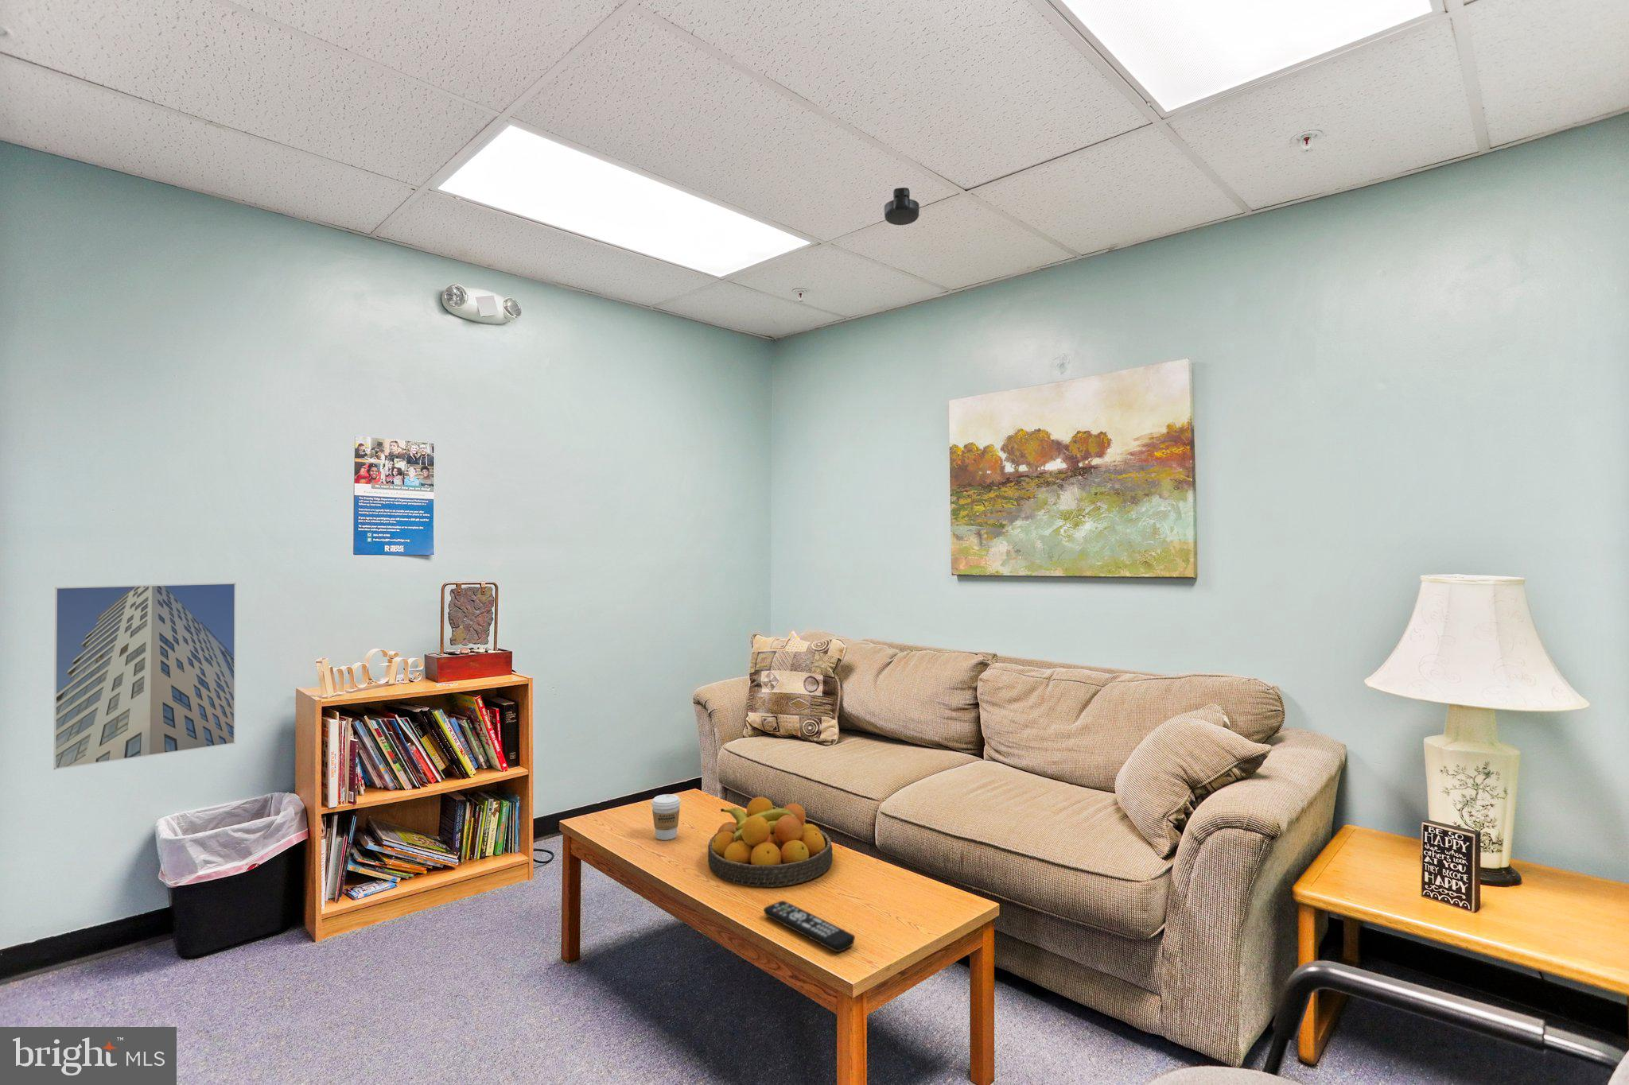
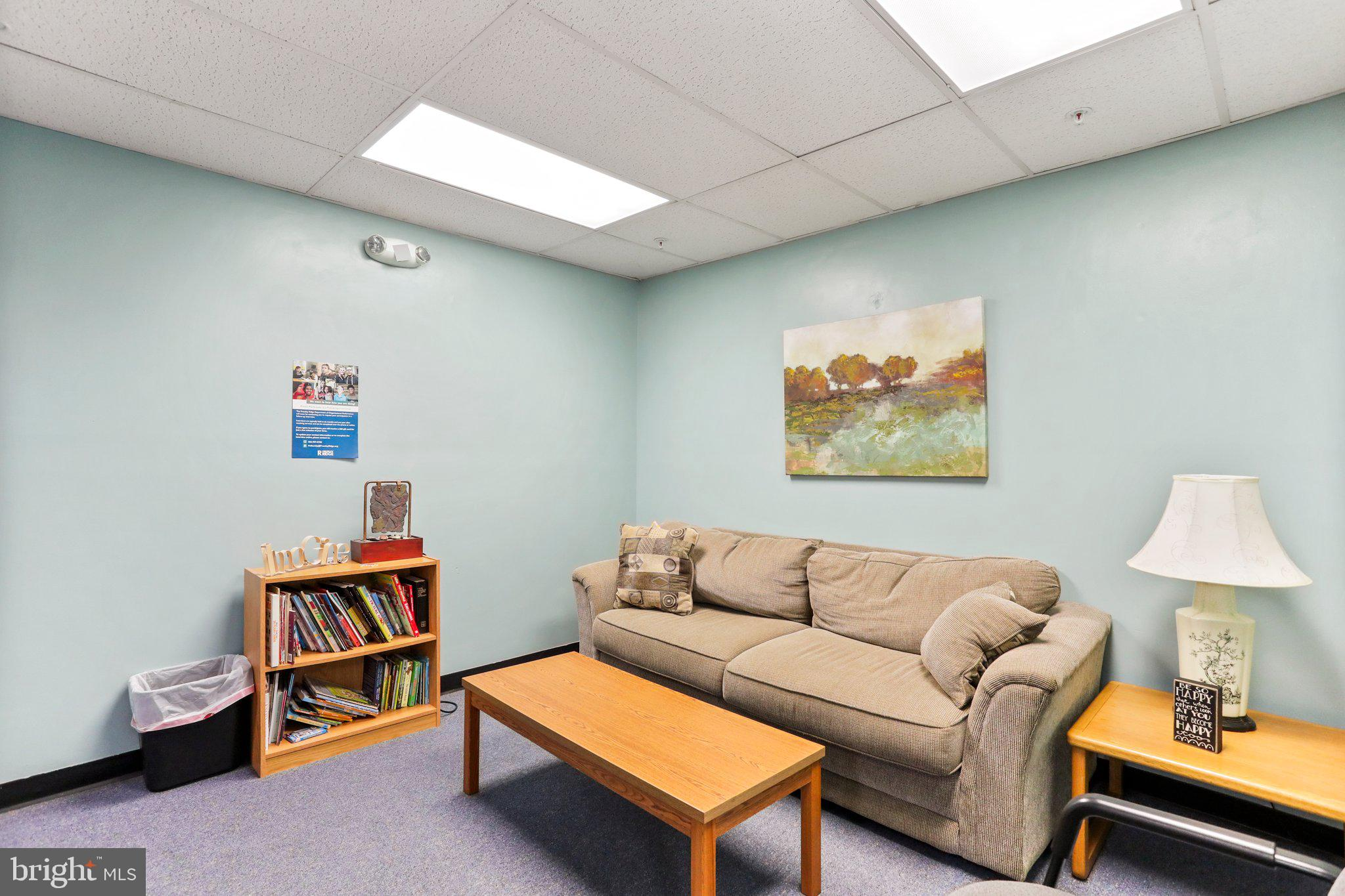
- coffee cup (666, 816)
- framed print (149, 670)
- fruit bowl (770, 834)
- remote control (808, 925)
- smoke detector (901, 205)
